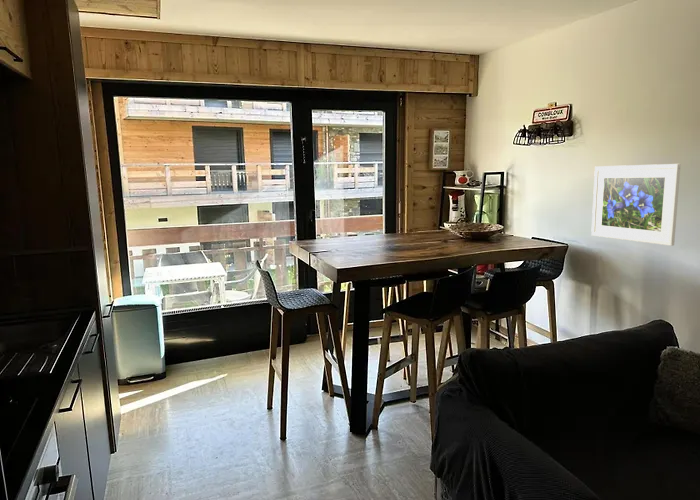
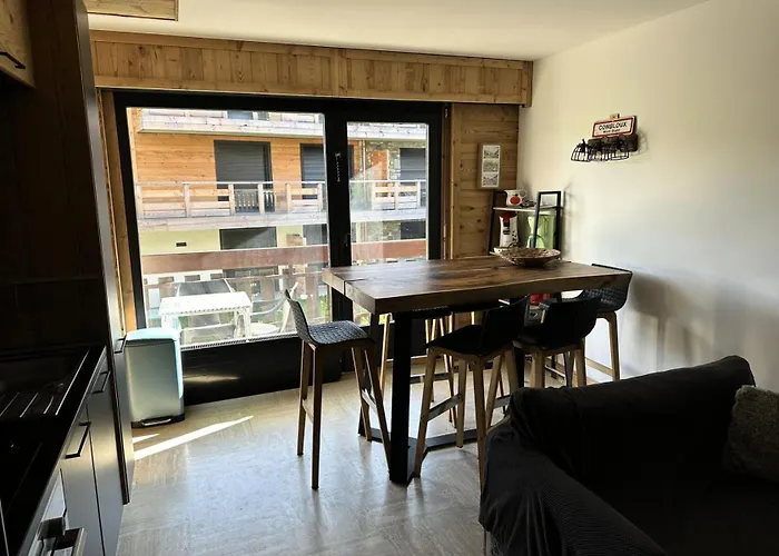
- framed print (631, 203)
